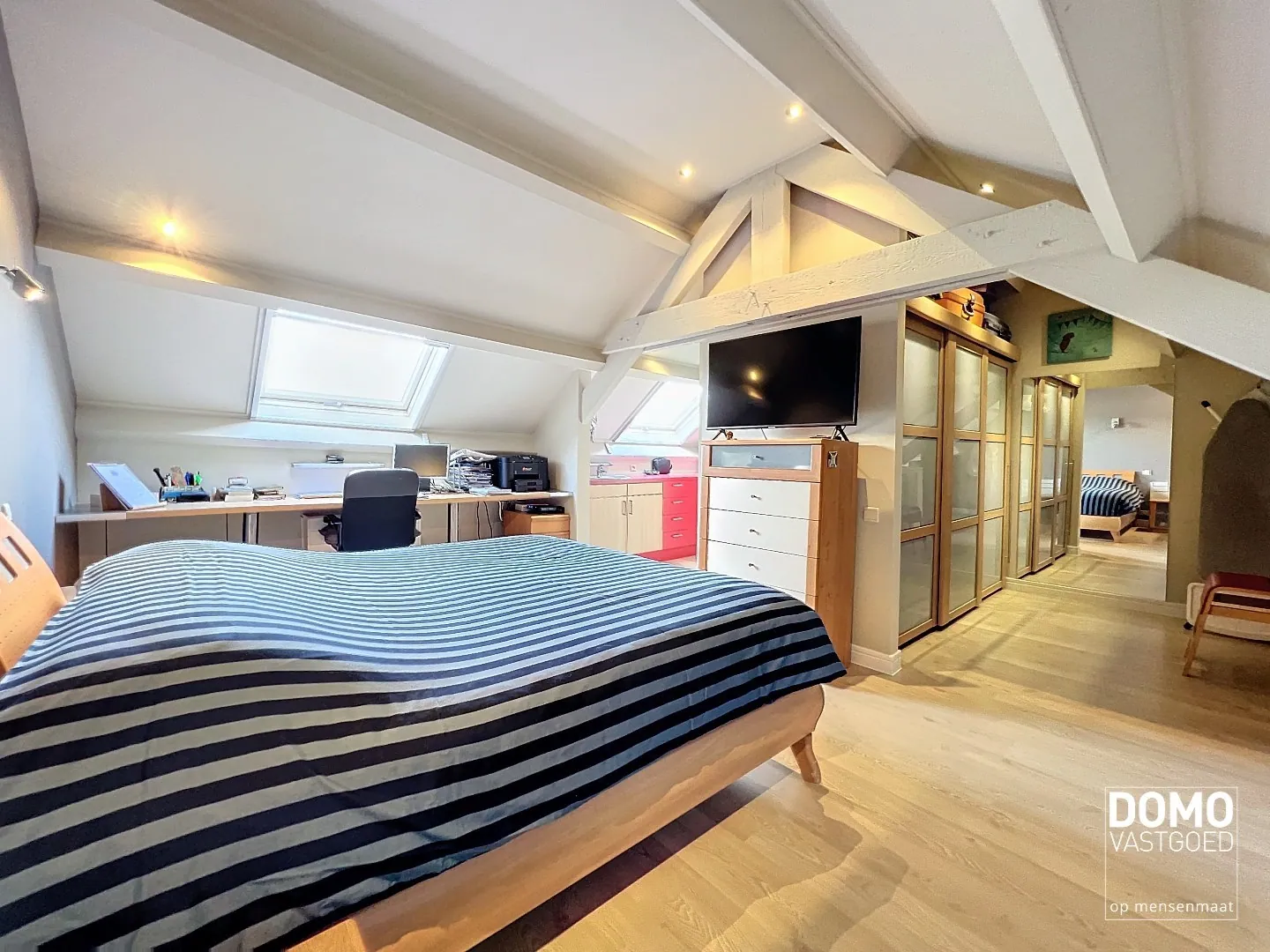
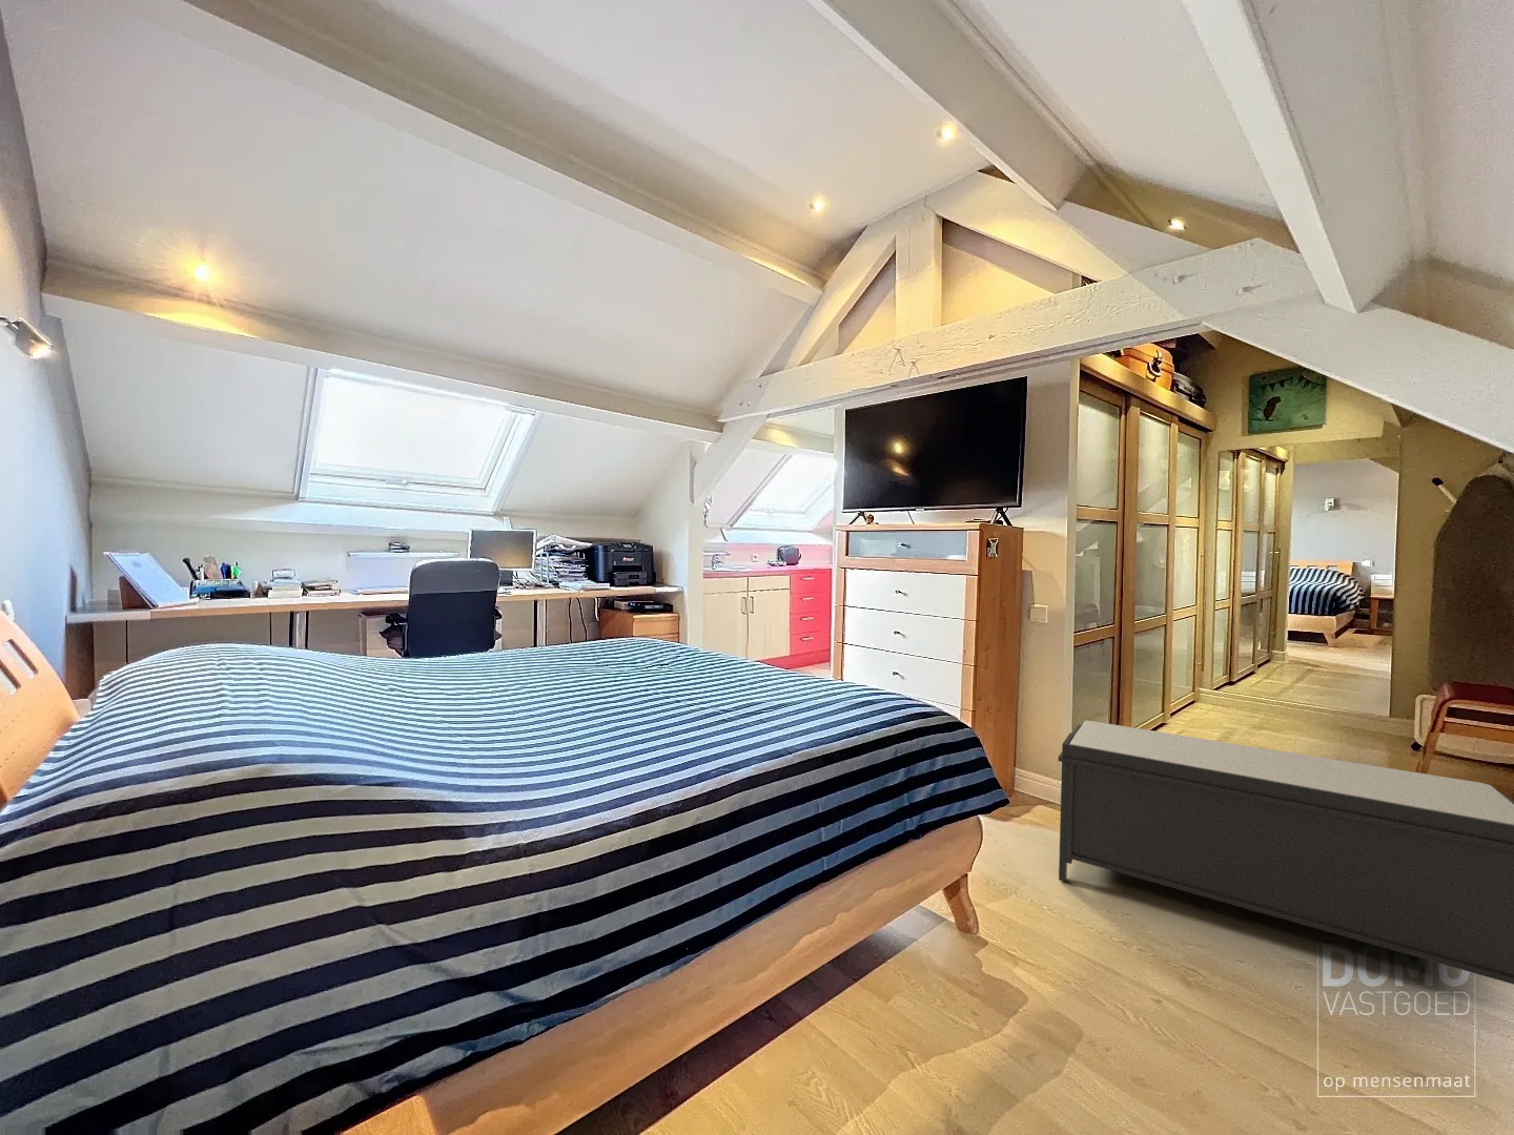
+ bench (1259, 837)
